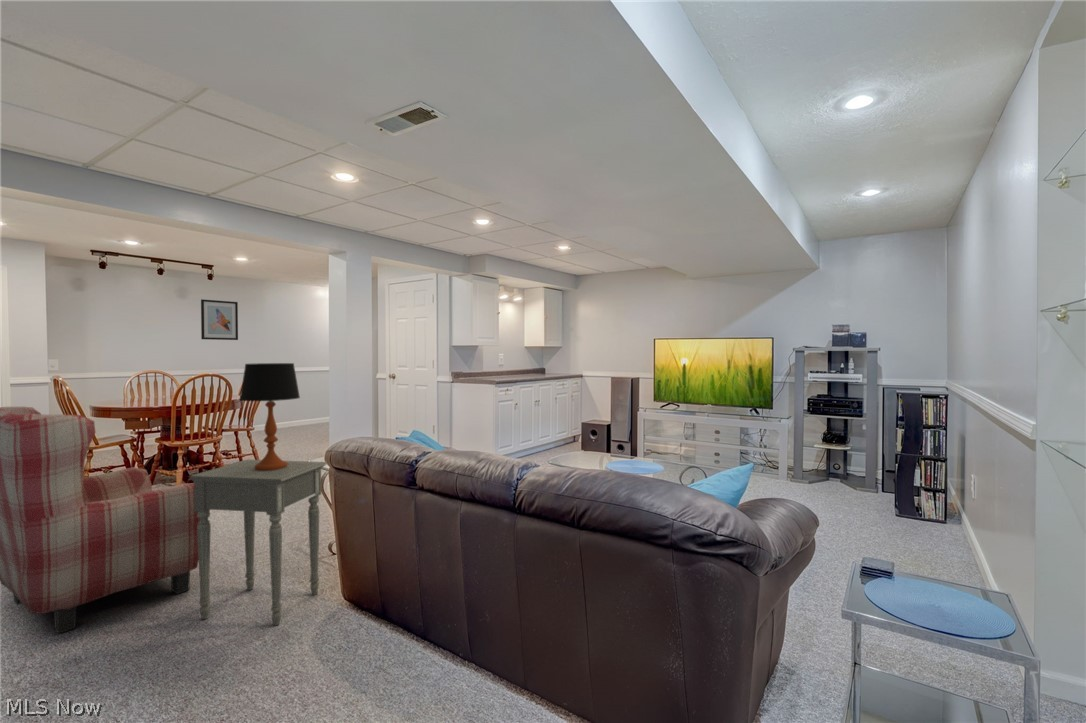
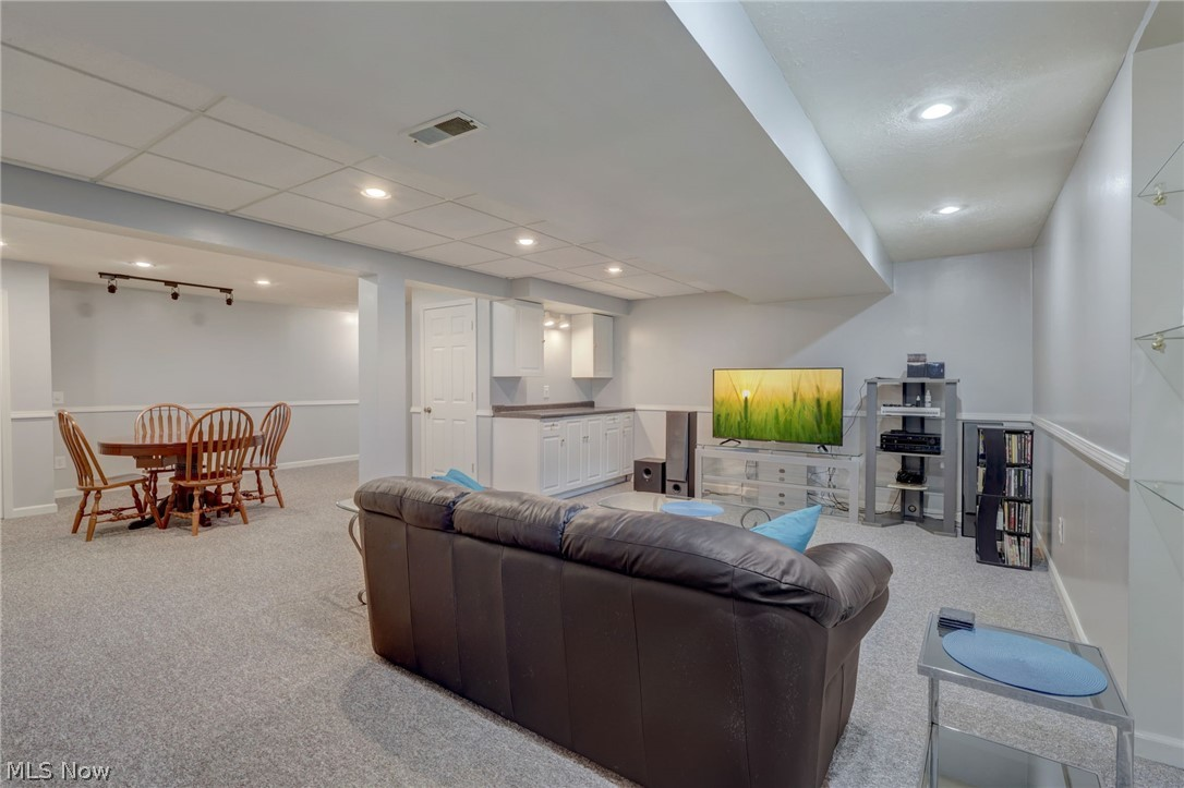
- table lamp (270, 415)
- side table (269, 536)
- wall art (219, 320)
- armchair (92, 500)
